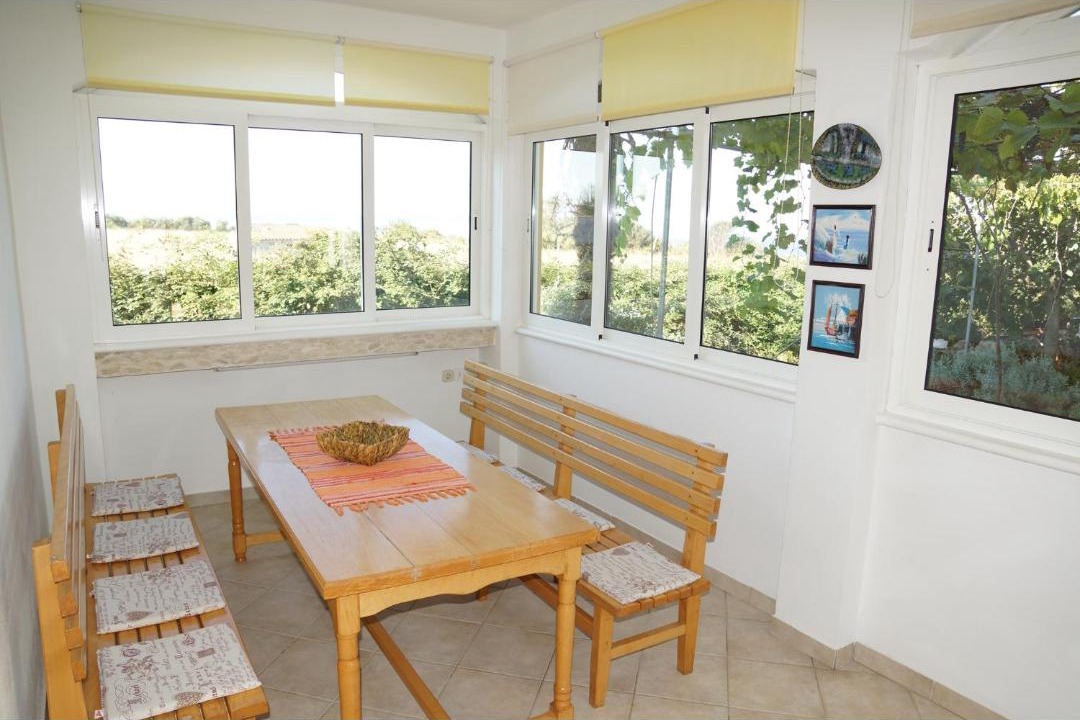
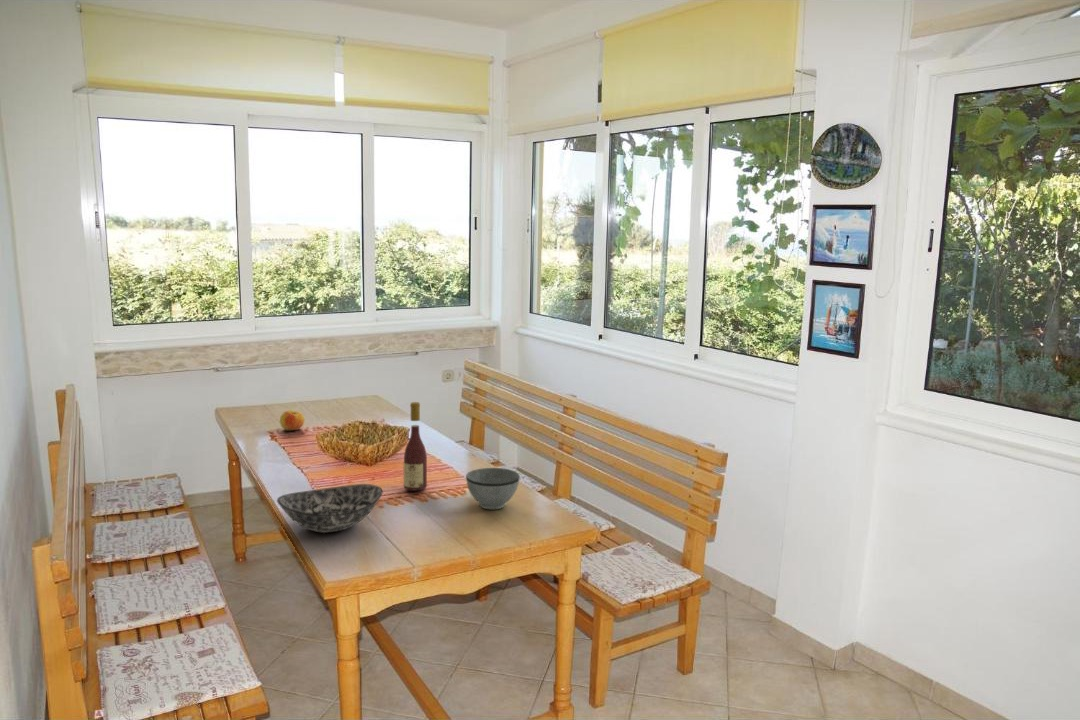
+ wine bottle (415, 446)
+ apple (292, 420)
+ bowl (331, 510)
+ bowl (492, 490)
